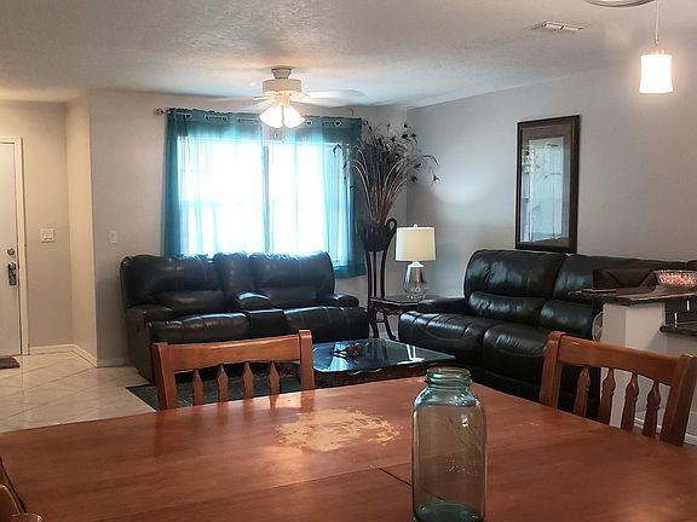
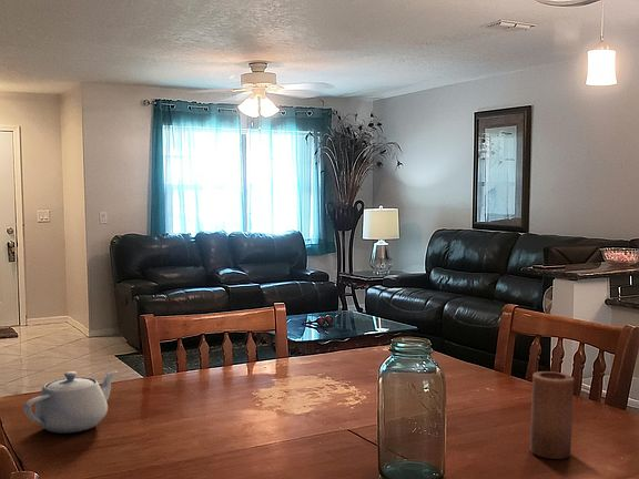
+ teapot (72, 398)
+ candle (550, 414)
